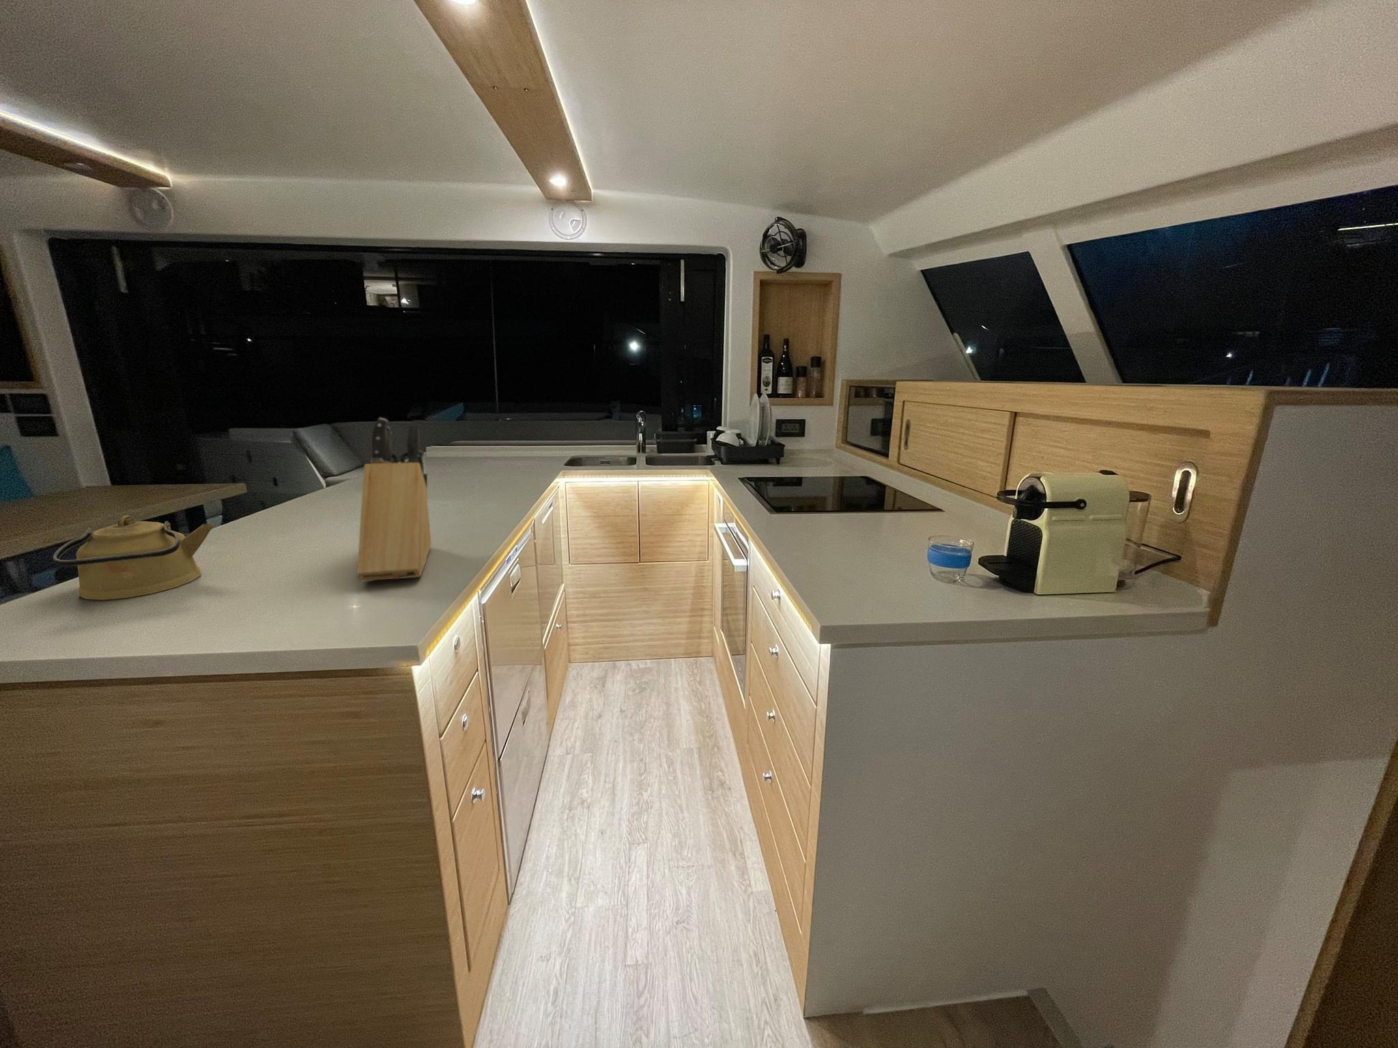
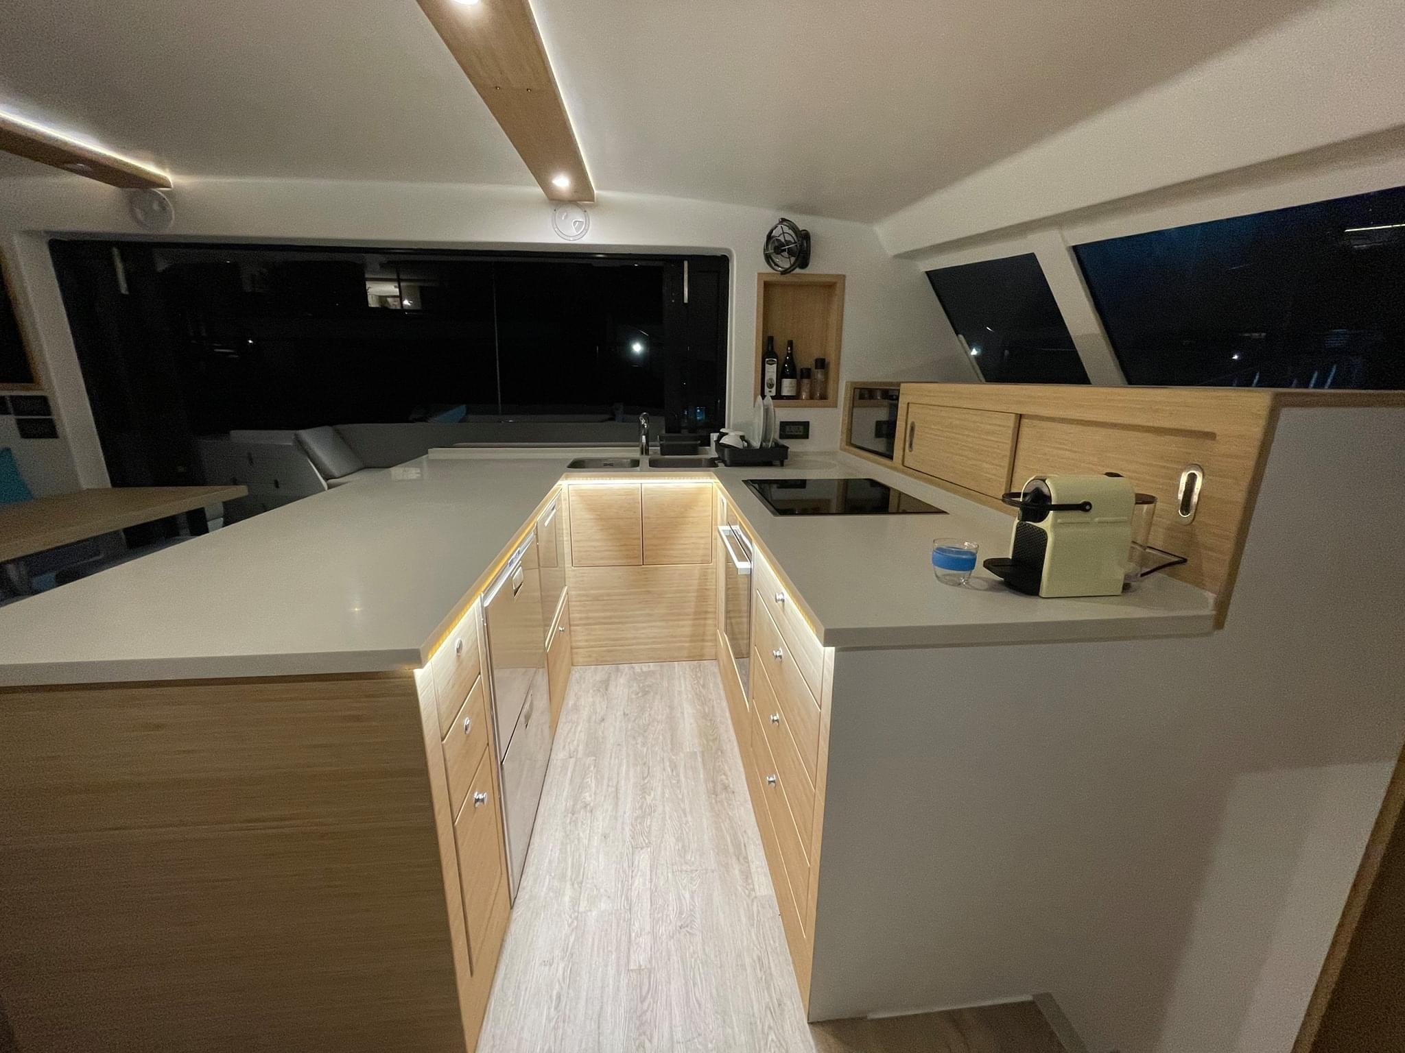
- knife block (394, 492)
- kettle (146, 548)
